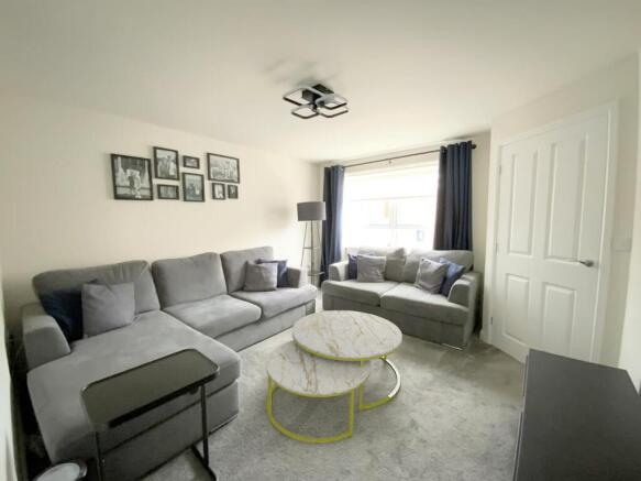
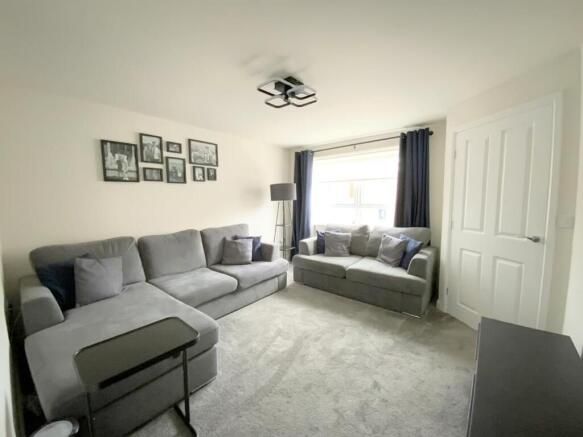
- coffee table (339, 359)
